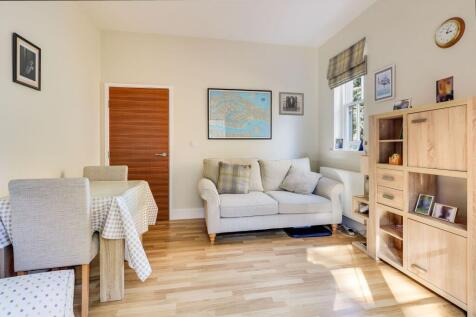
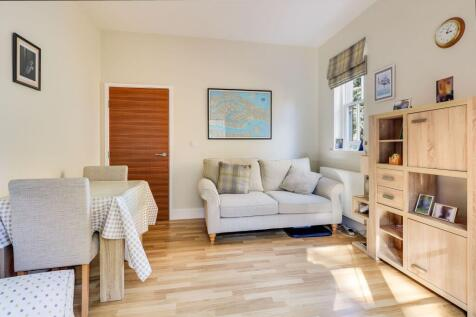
- wall art (291, 103)
